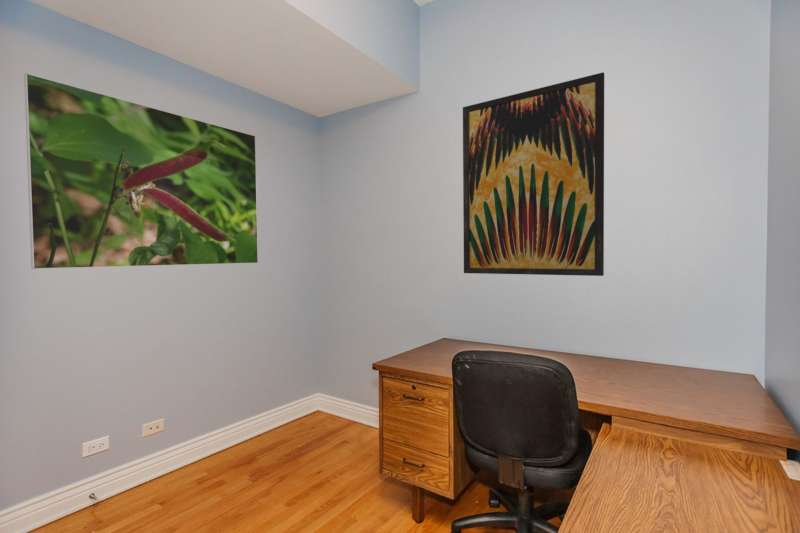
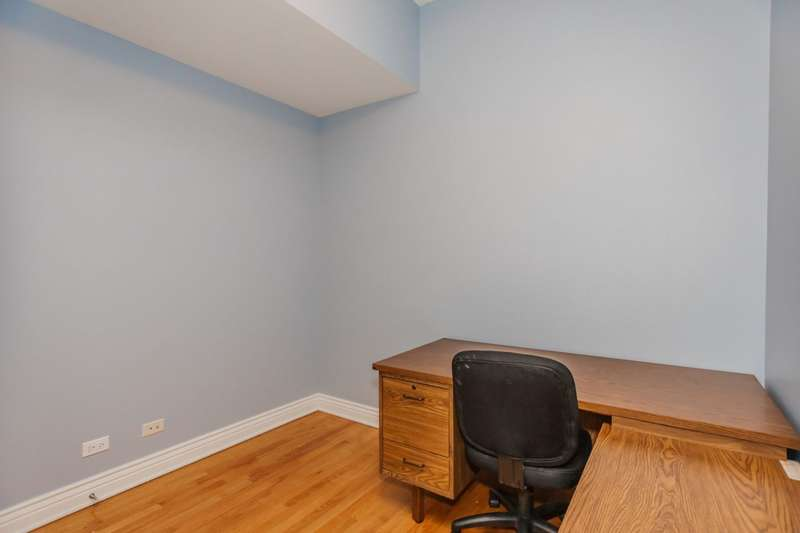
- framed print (166, 188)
- wall art (526, 183)
